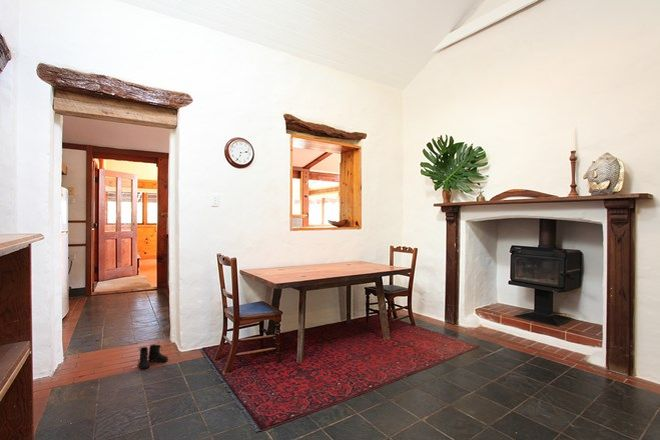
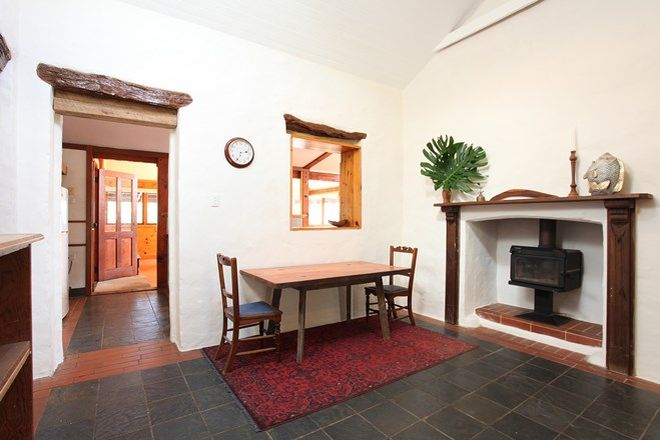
- boots (150, 355)
